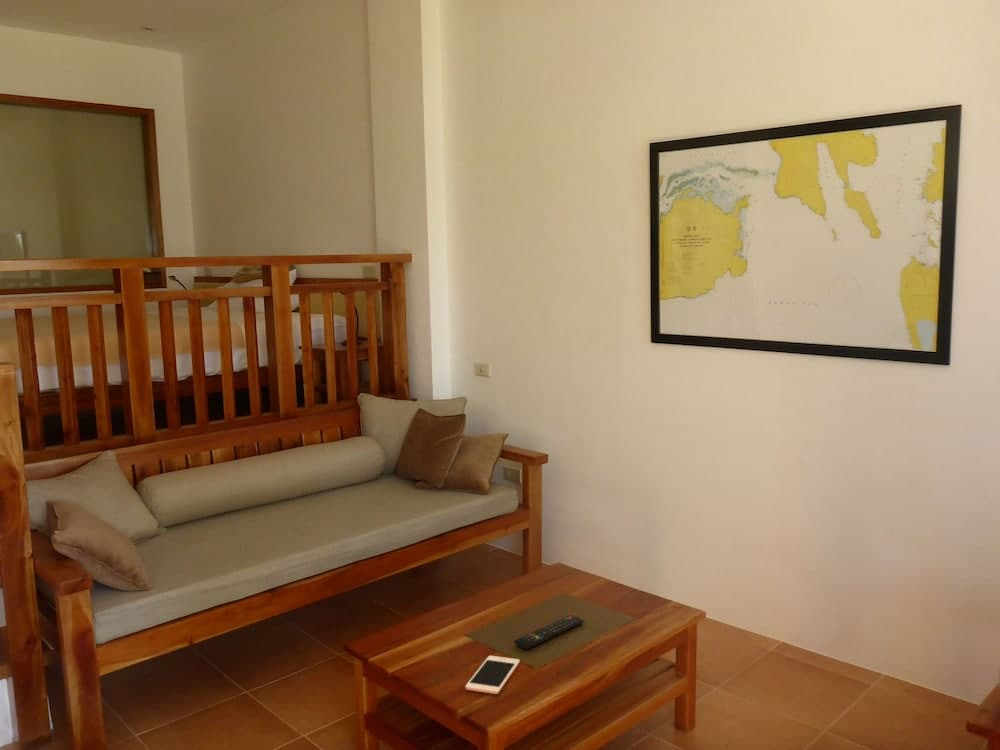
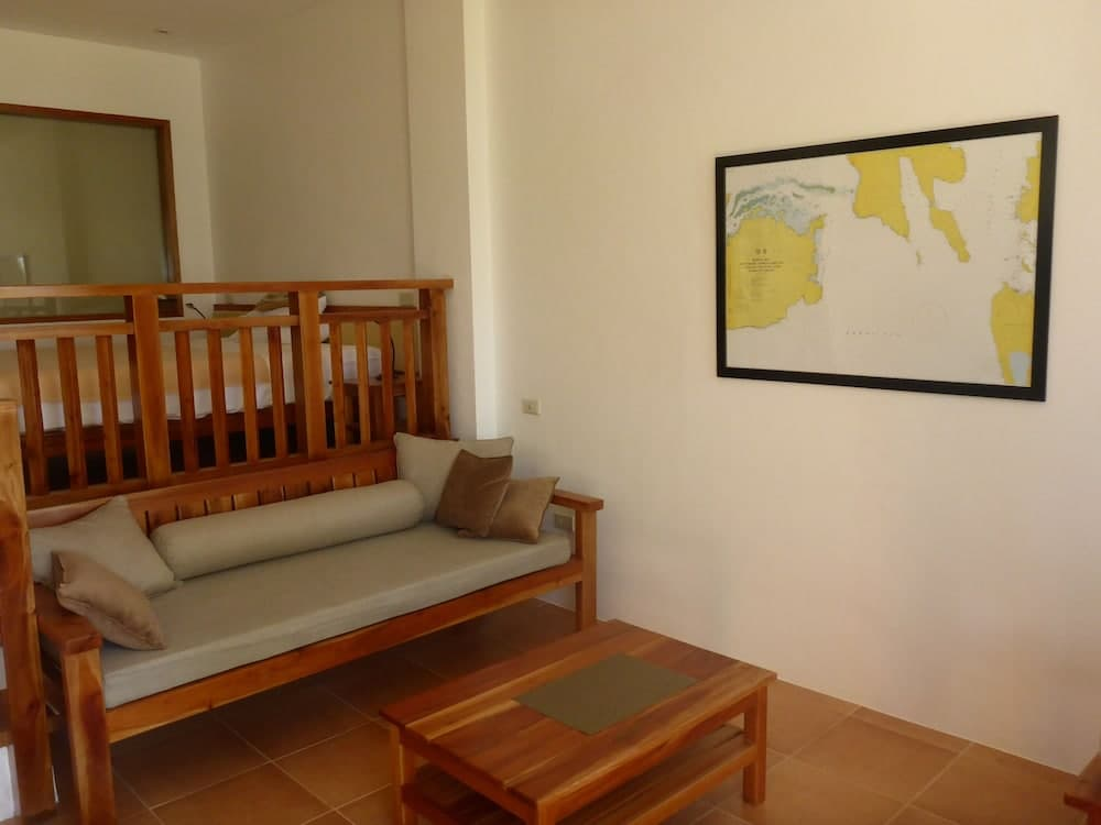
- remote control (550, 632)
- cell phone (493, 674)
